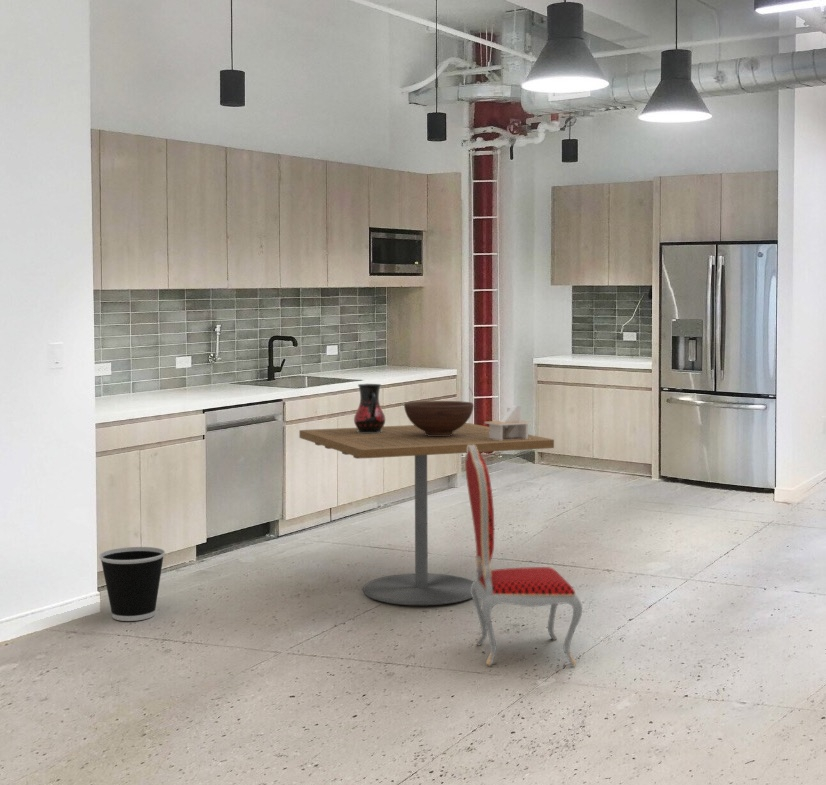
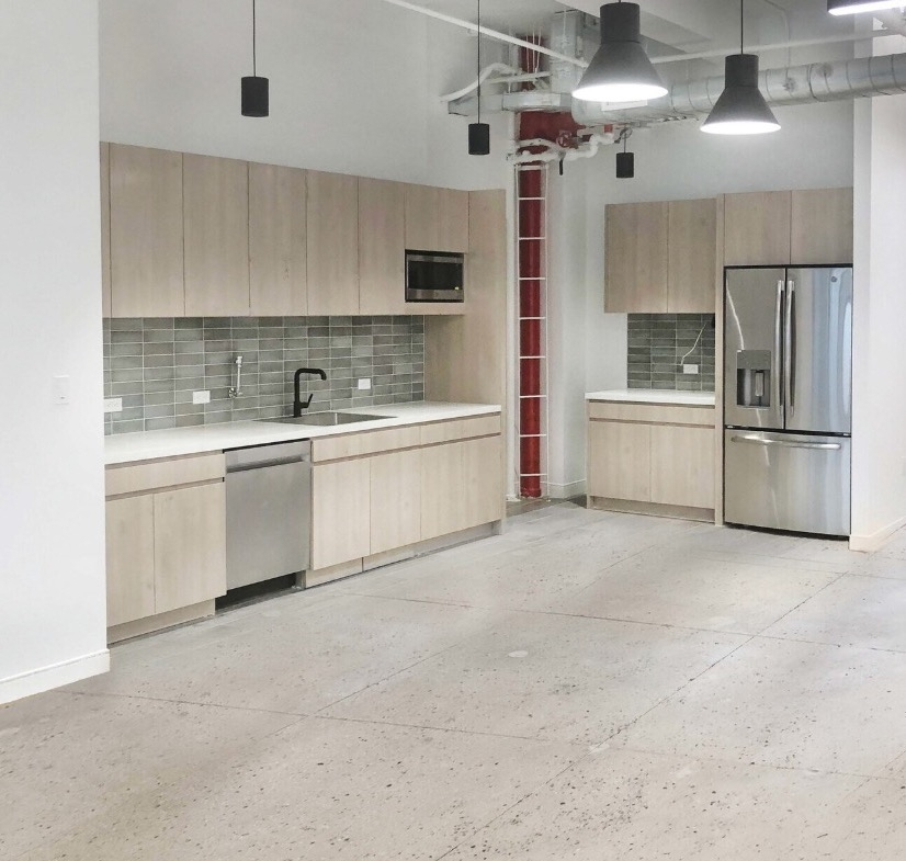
- dining chair (519, 568)
- dining table (421, 513)
- napkin holder (508, 421)
- wastebasket (133, 584)
- pitcher (370, 408)
- fruit bowl (438, 419)
